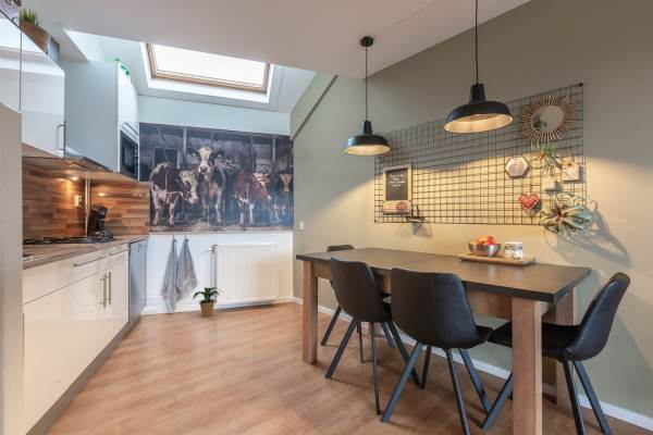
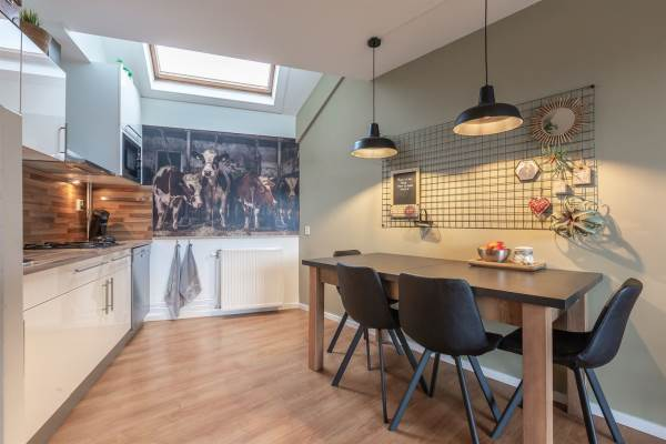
- potted plant (207, 301)
